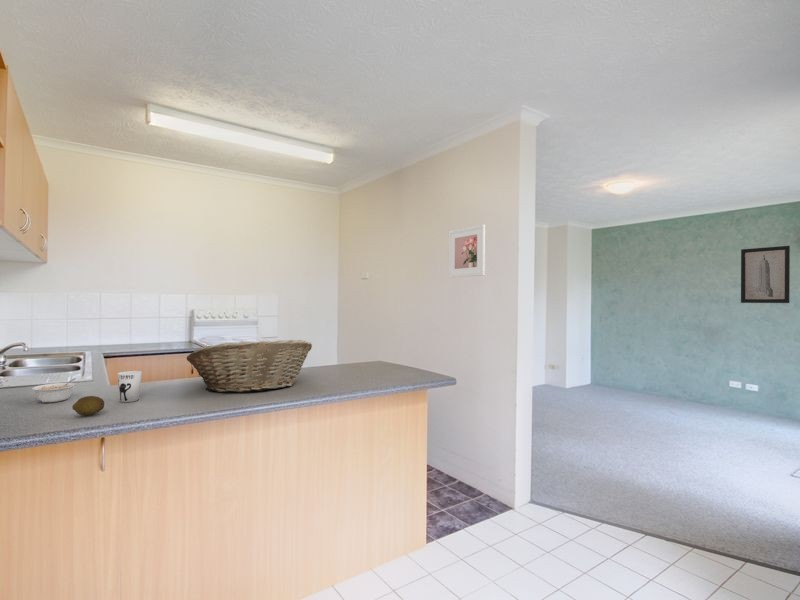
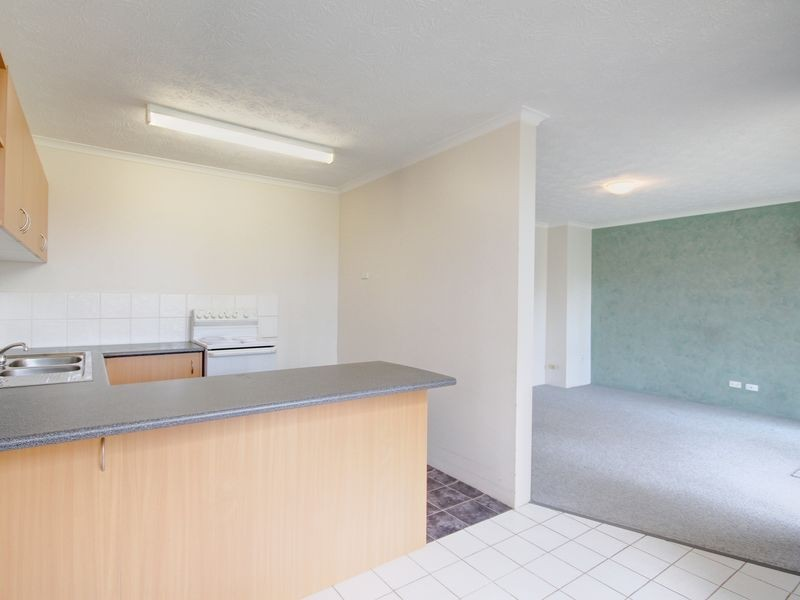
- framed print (466, 252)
- fruit (88, 405)
- fruit basket (252, 362)
- cup (129, 386)
- wall art (764, 275)
- legume (54, 391)
